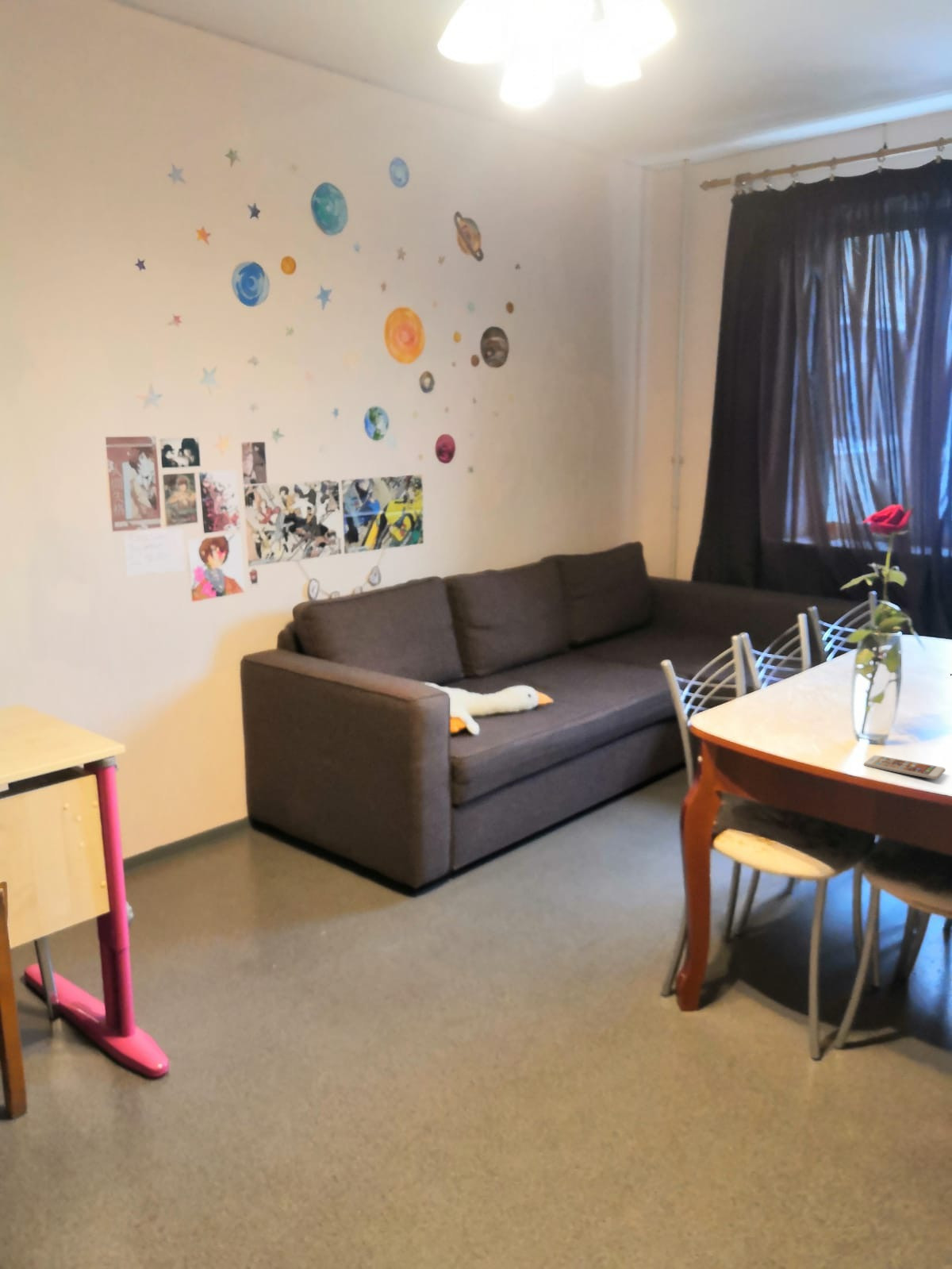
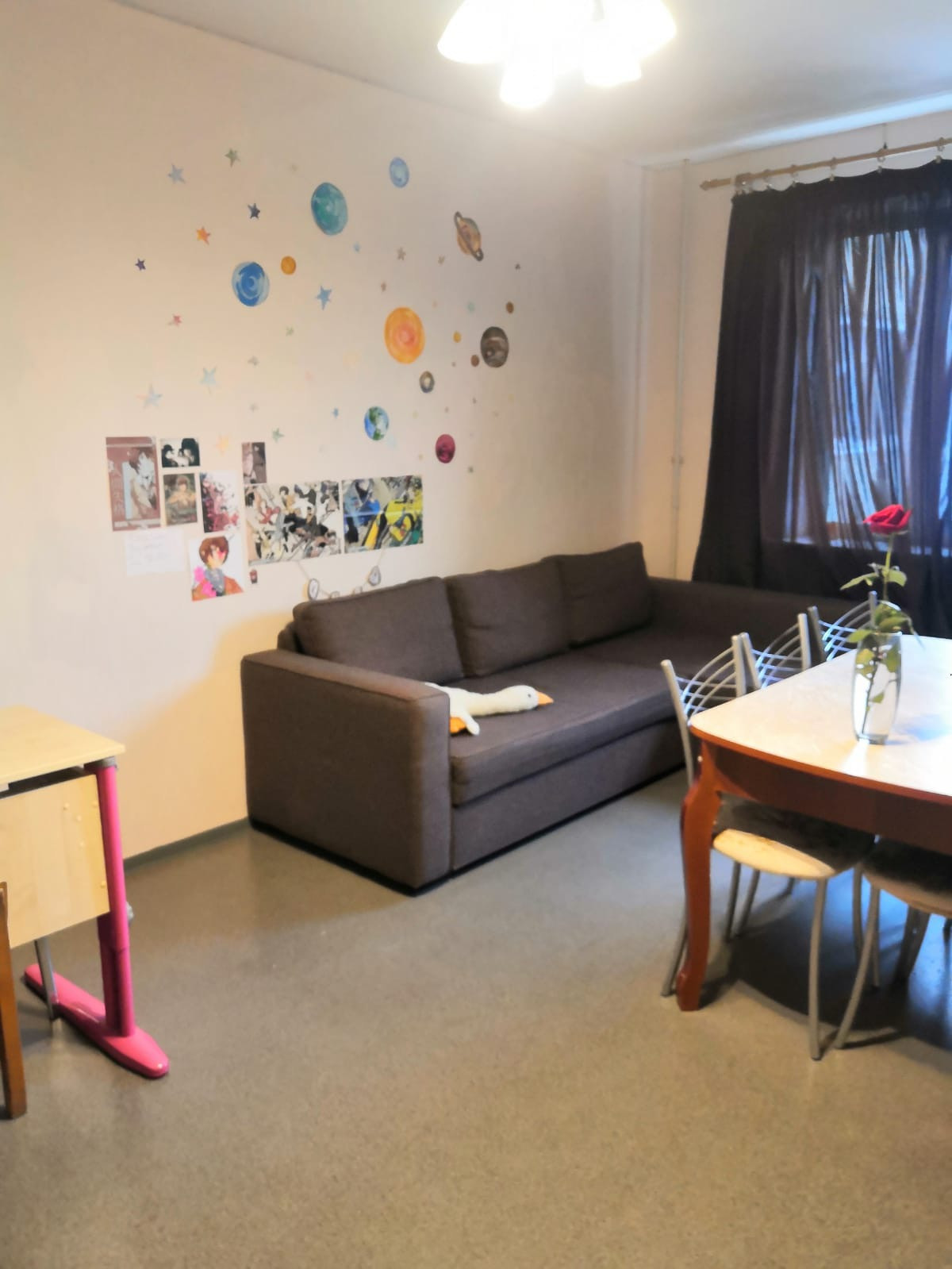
- smartphone (904, 767)
